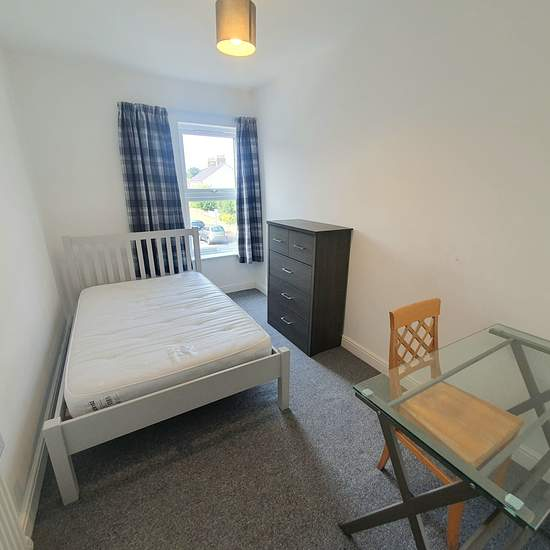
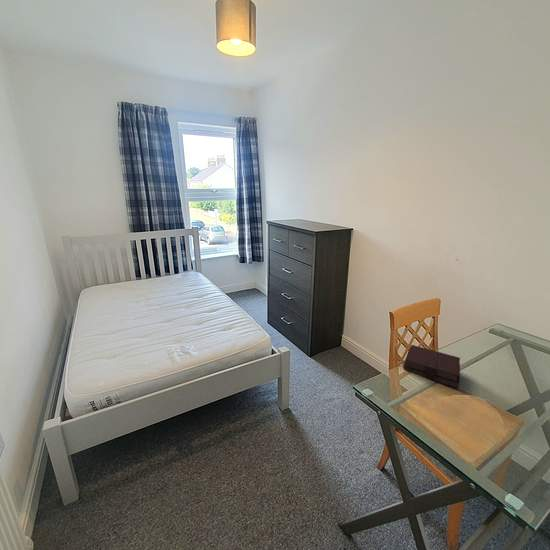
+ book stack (431, 364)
